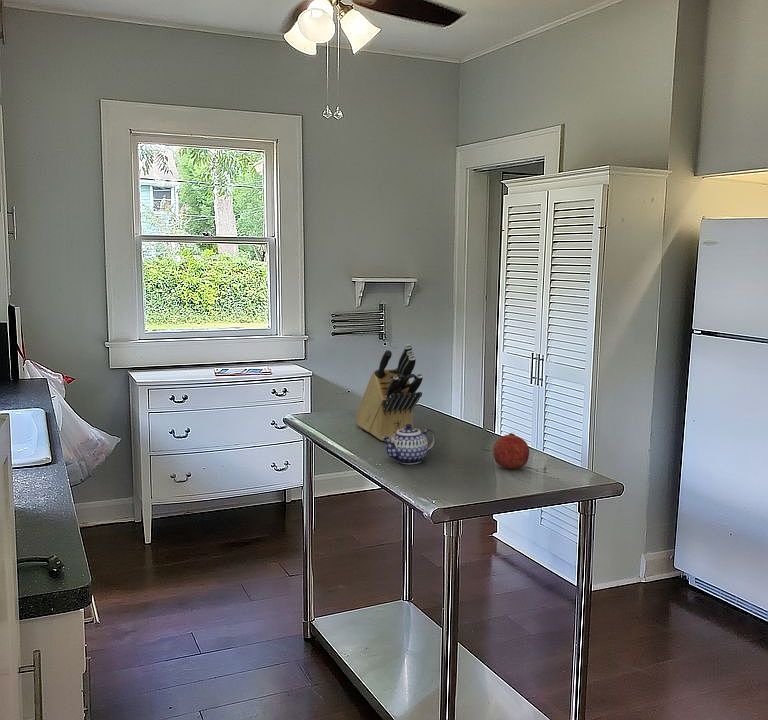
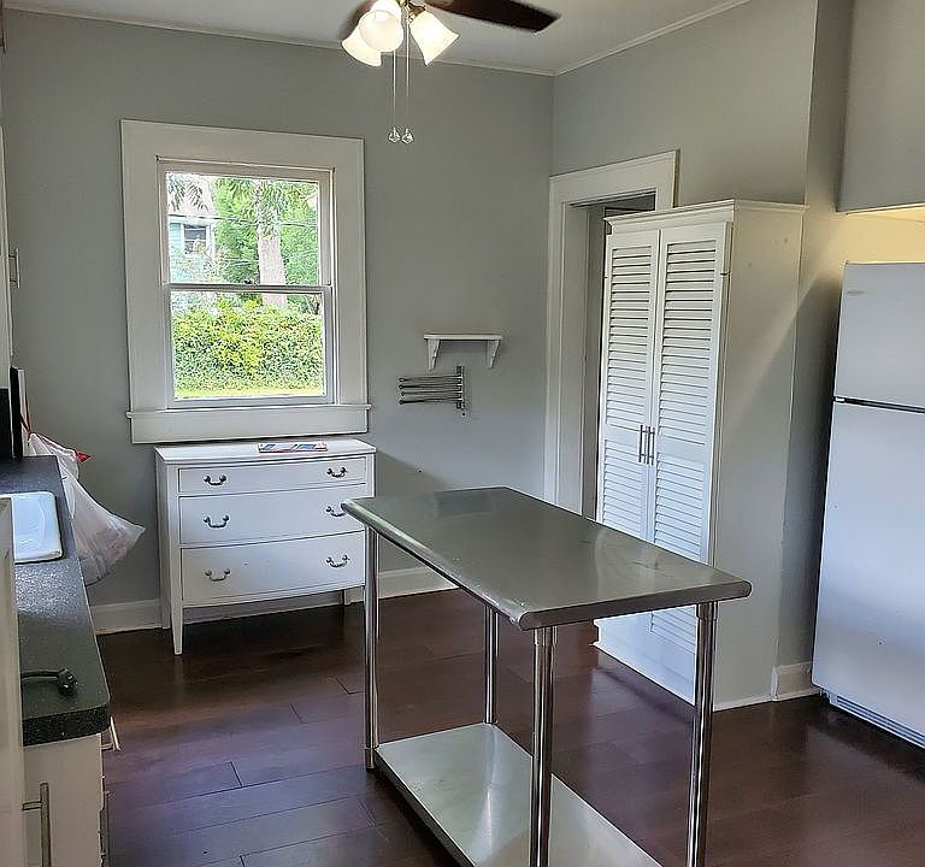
- fruit (511, 450)
- knife block (388, 388)
- teapot (408, 442)
